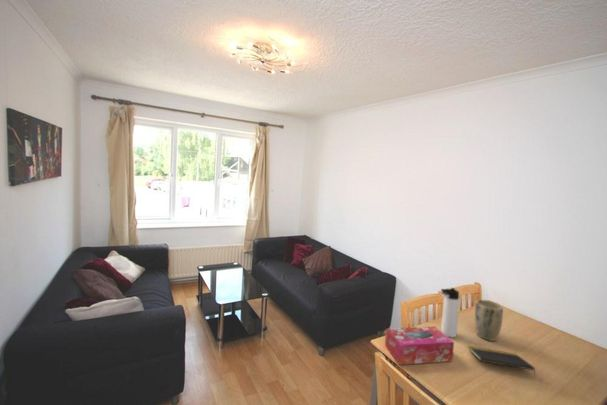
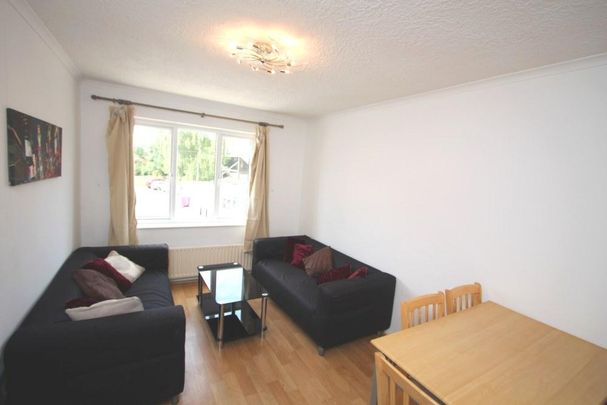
- plant pot (487, 320)
- tissue box (418, 344)
- thermos bottle (448, 312)
- notepad (498, 357)
